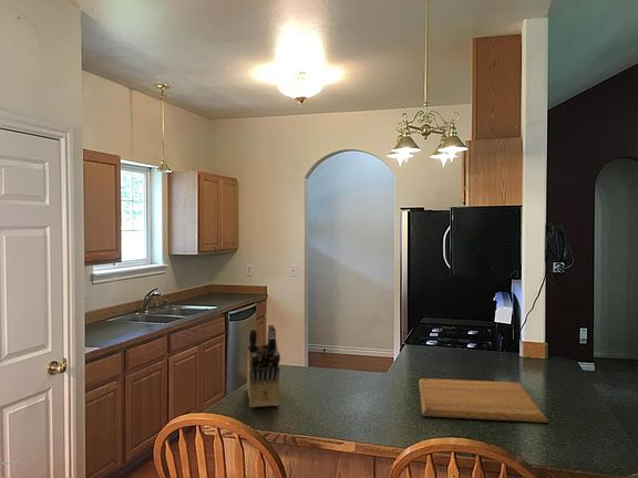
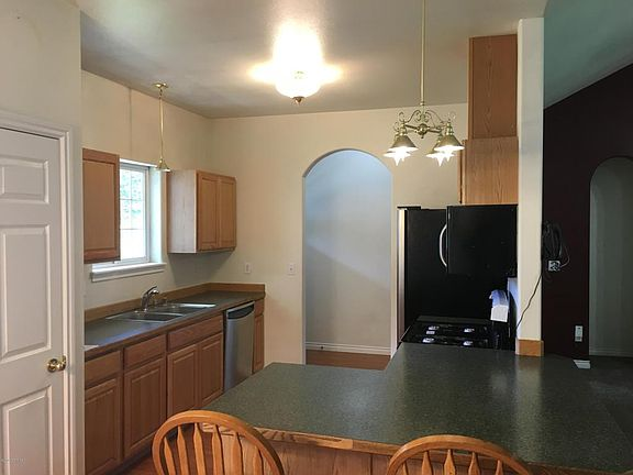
- knife block (263, 360)
- chopping board (475, 397)
